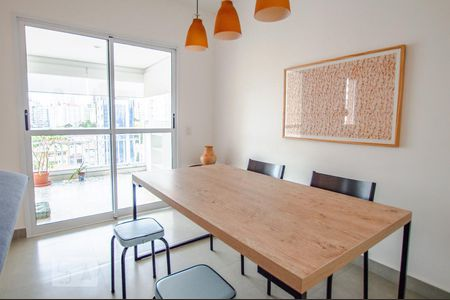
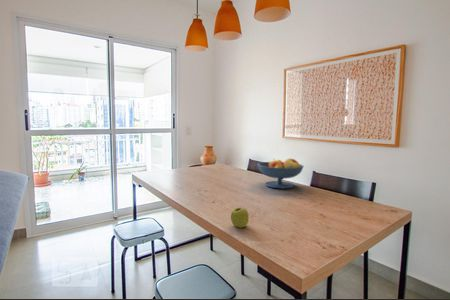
+ apple (239, 215)
+ fruit bowl (279, 171)
